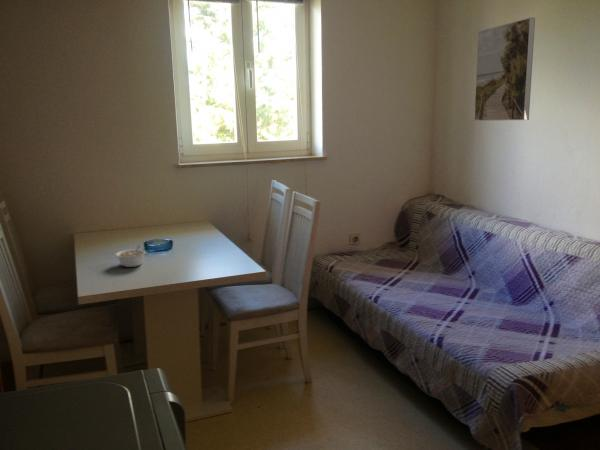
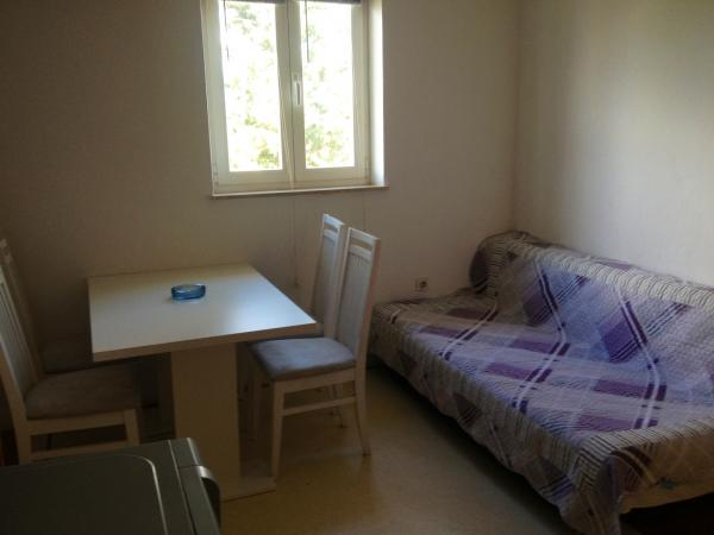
- legume (130, 257)
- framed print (502, 73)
